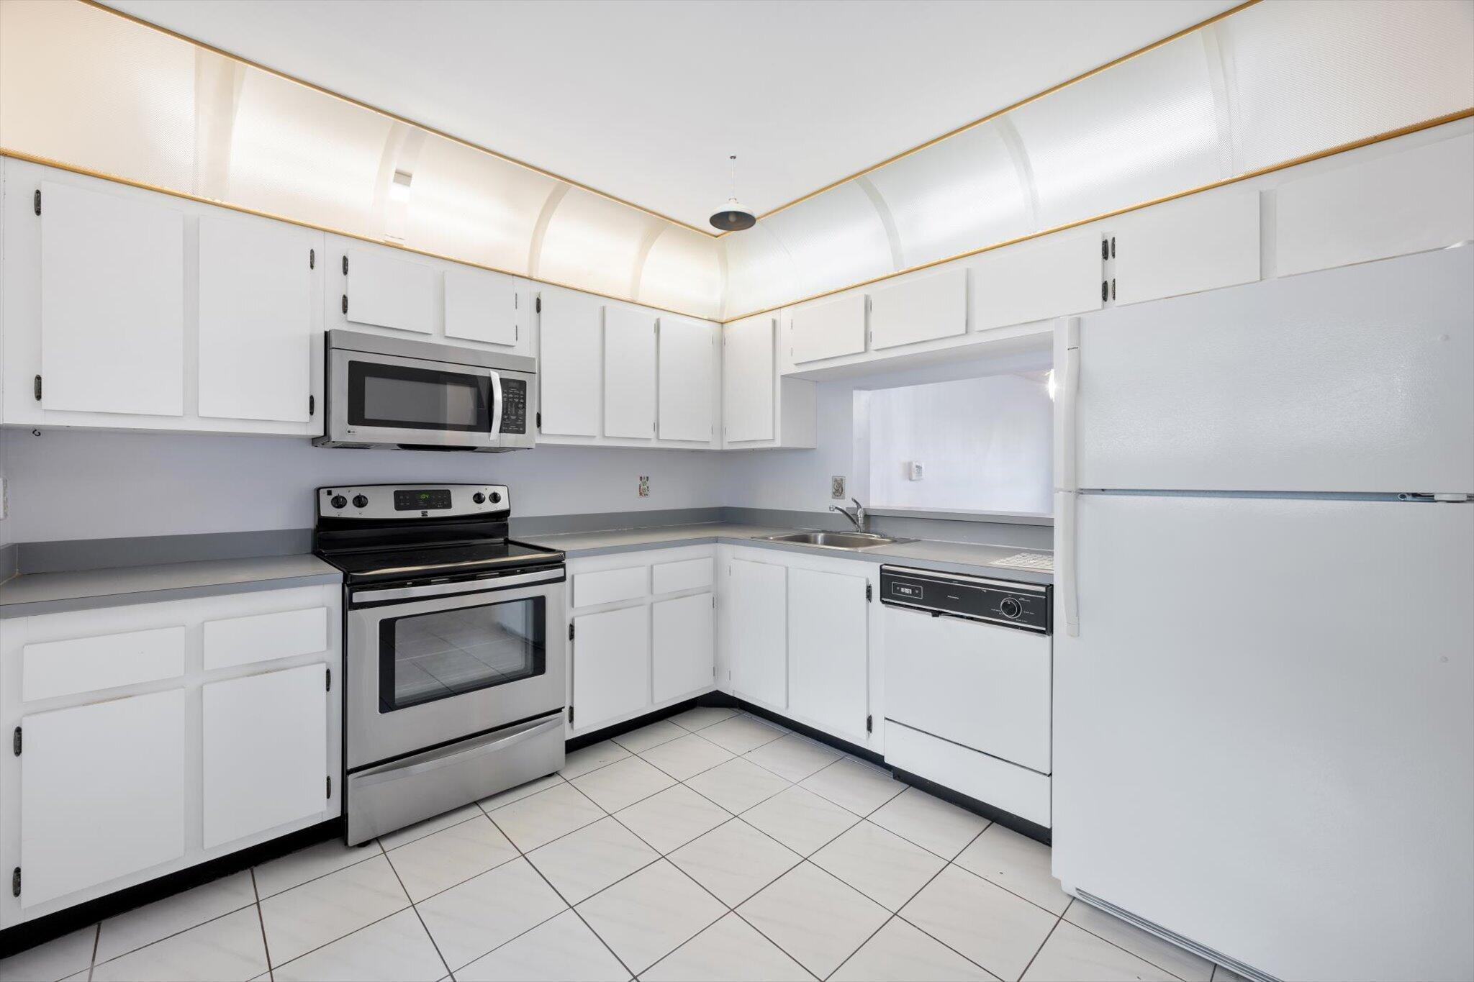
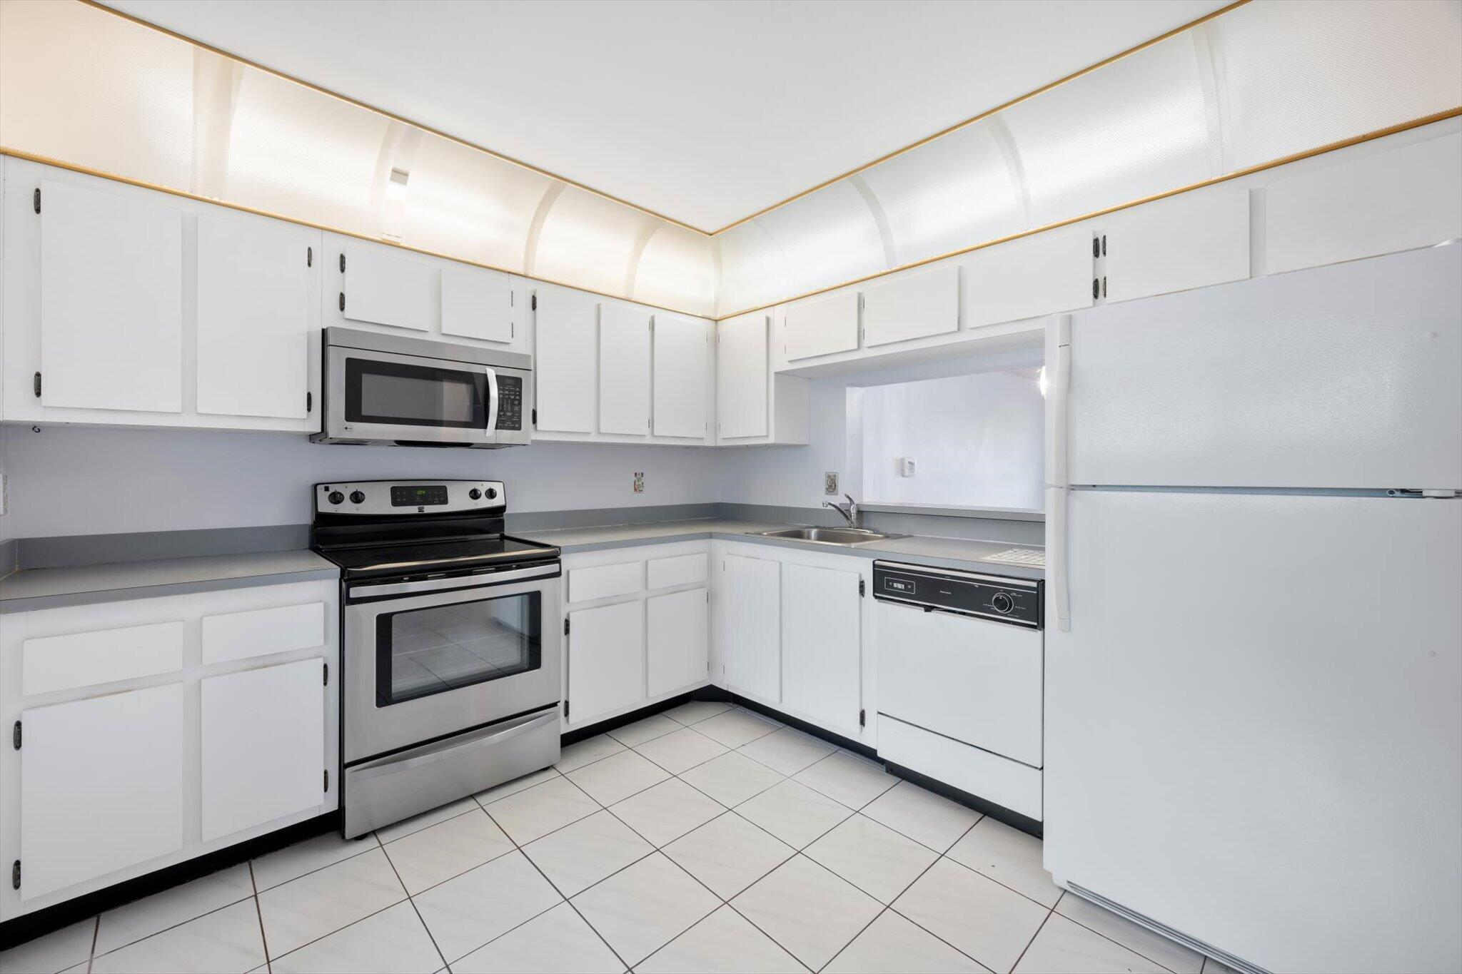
- pendant light (733, 189)
